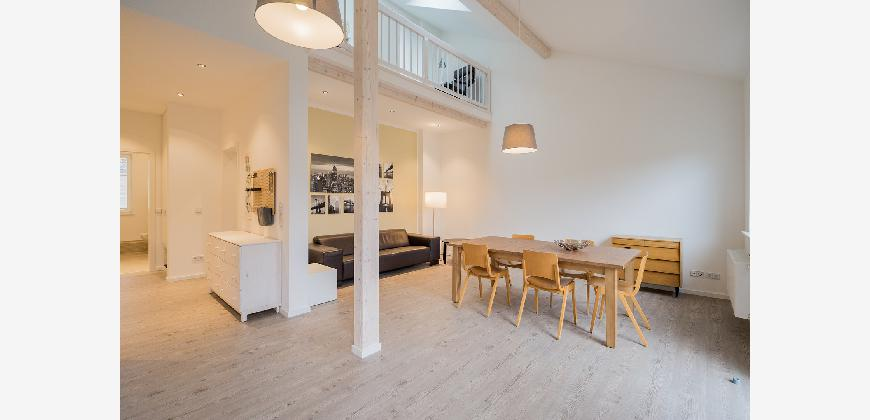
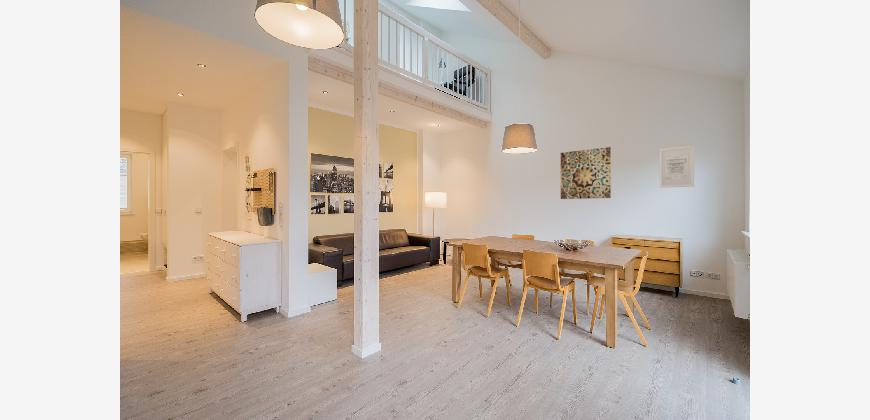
+ wall art (584, 174)
+ wall art (676, 167)
